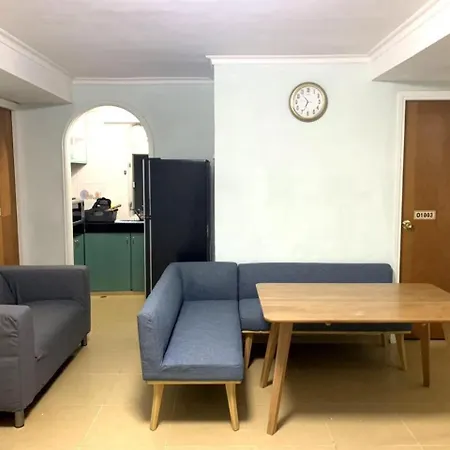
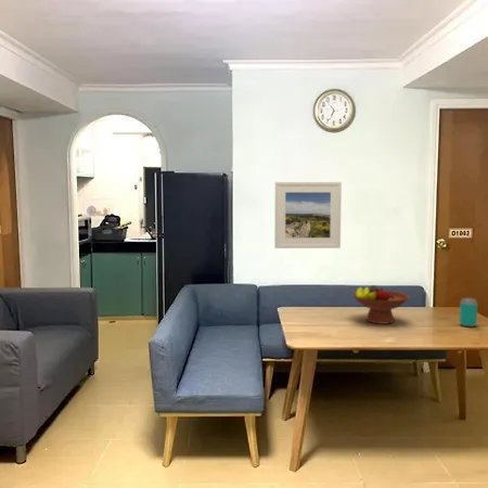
+ beverage can (467, 312)
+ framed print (307, 215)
+ fruit bowl (380, 303)
